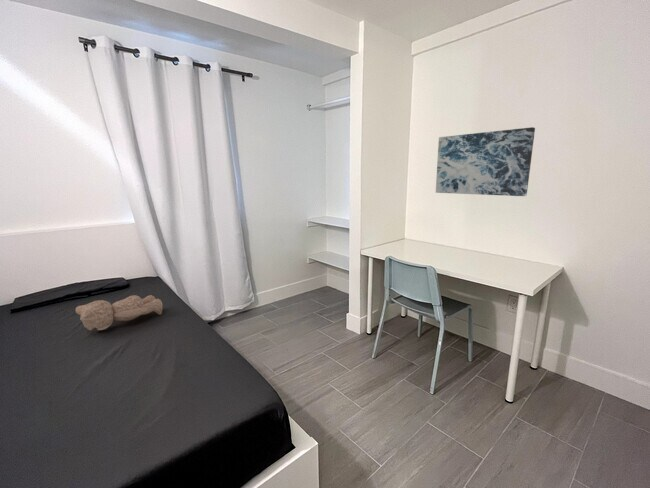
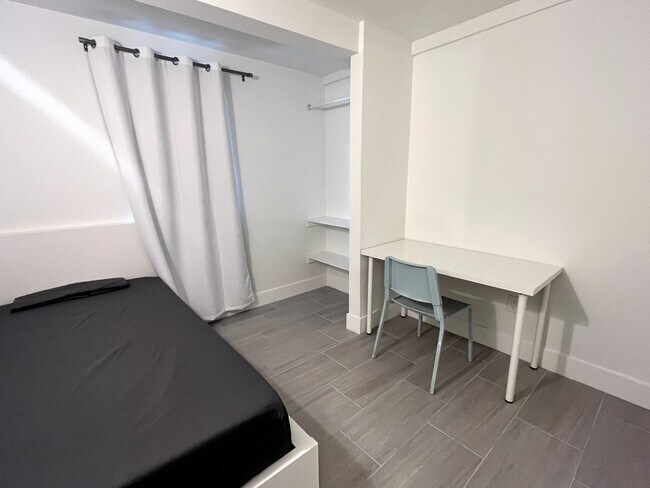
- wall art (479, 164)
- teddy bear (121, 309)
